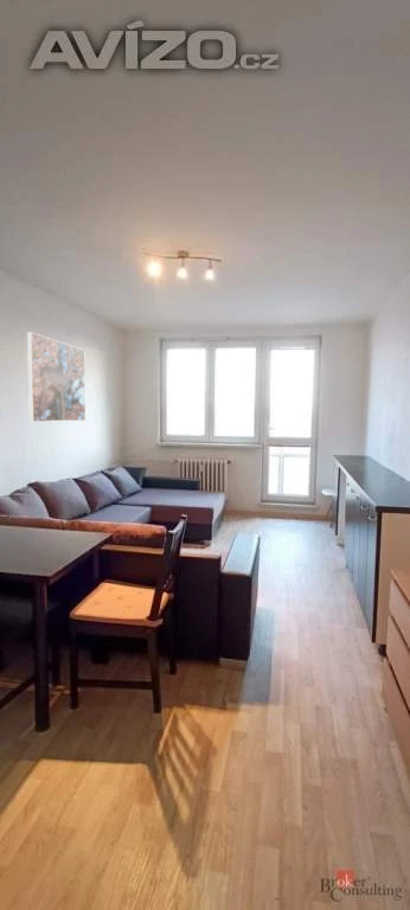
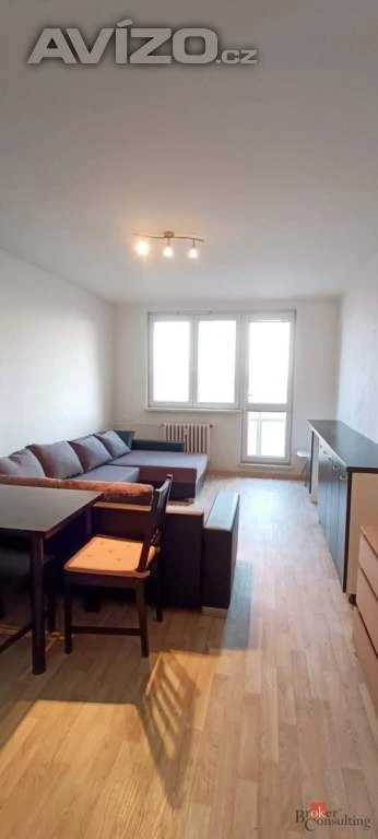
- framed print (59, 382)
